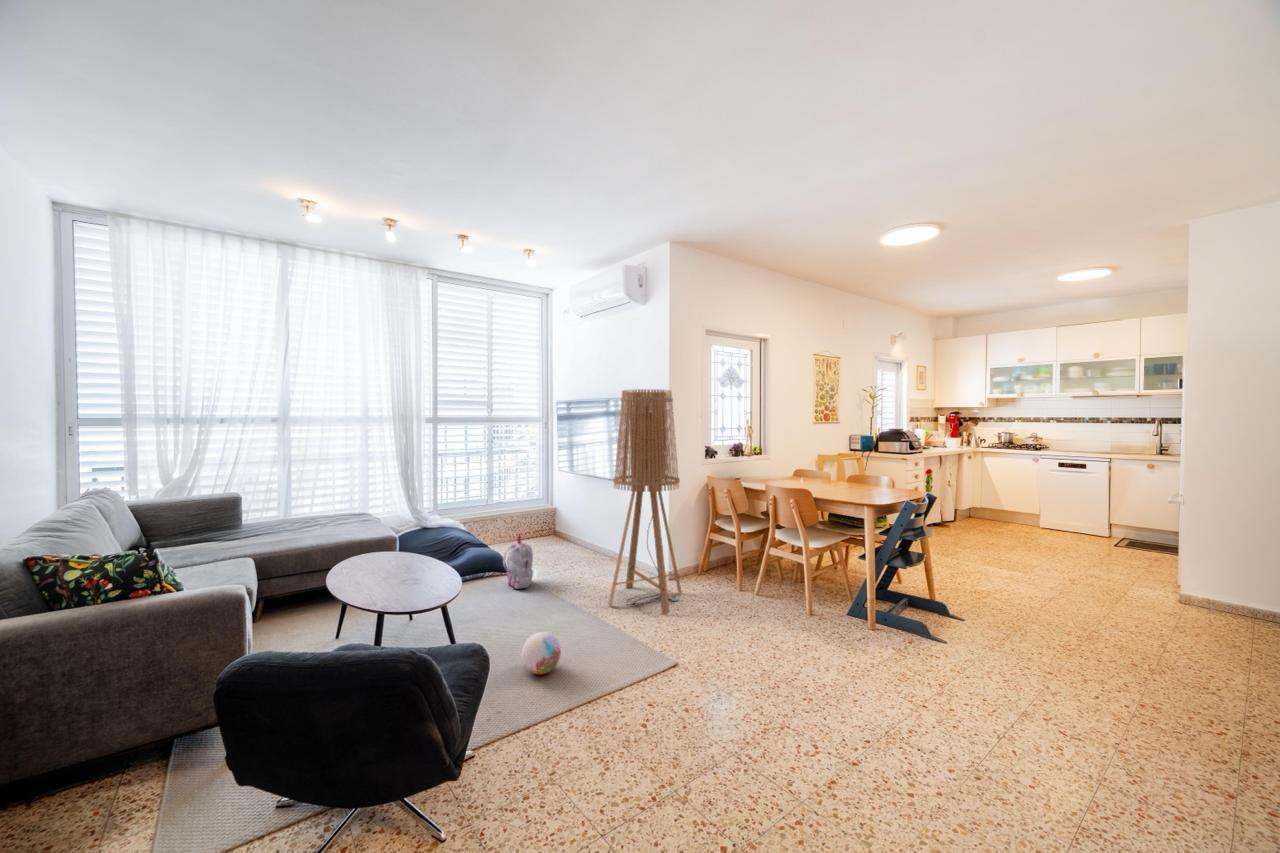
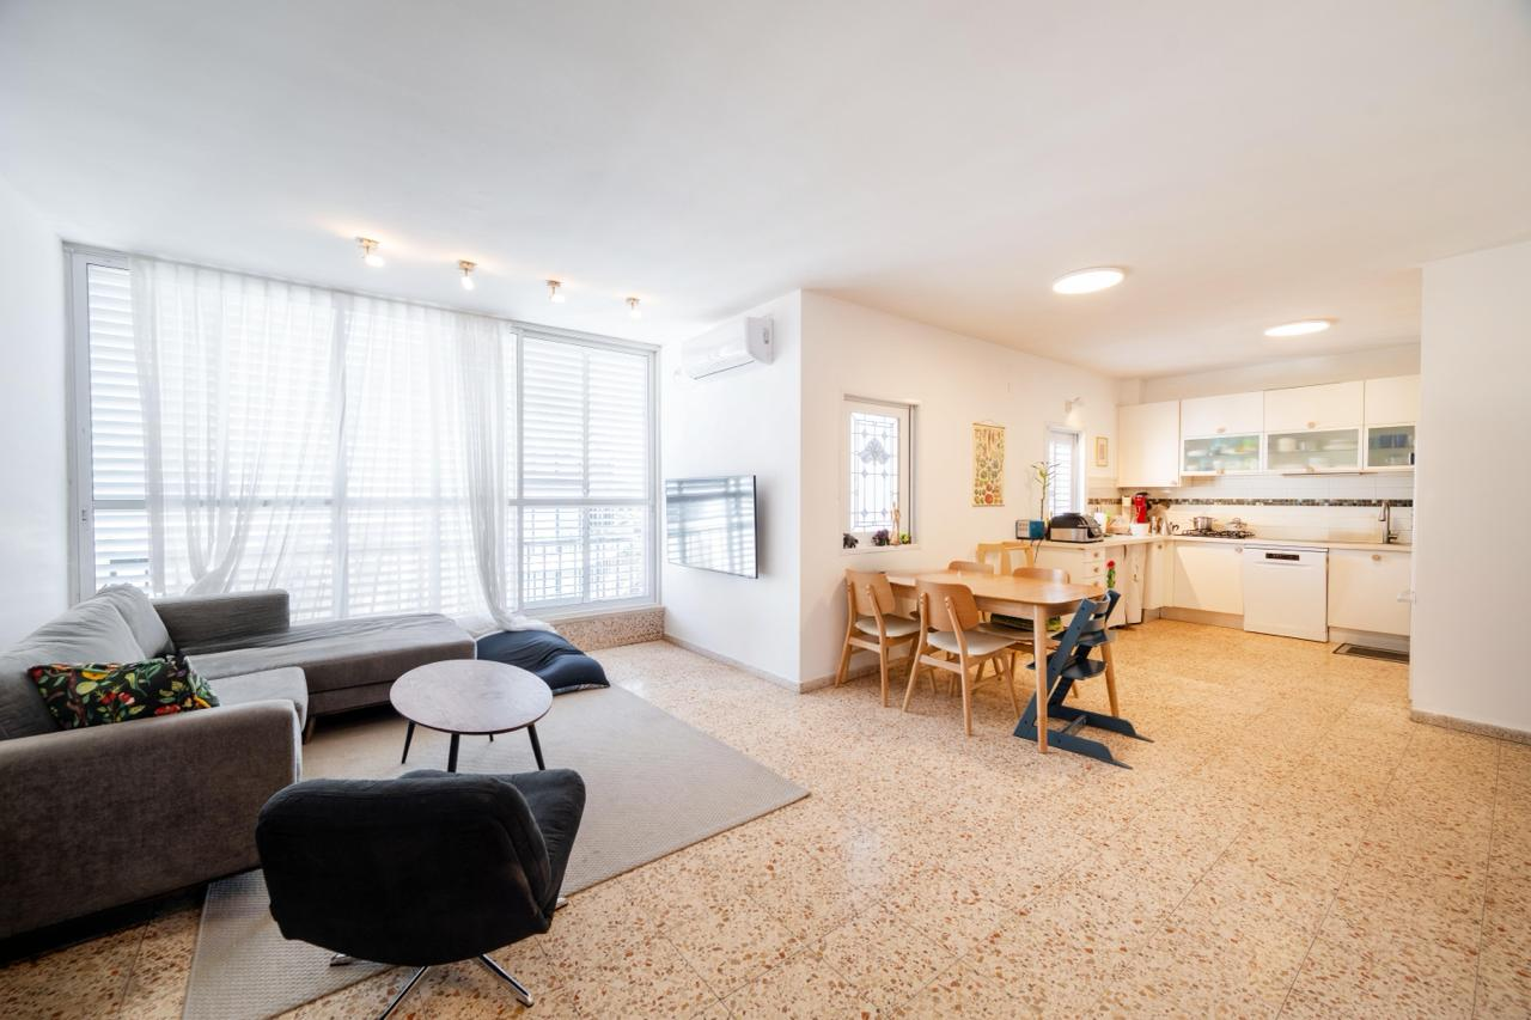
- ball (541, 652)
- floor lamp (650, 495)
- backpack (517, 560)
